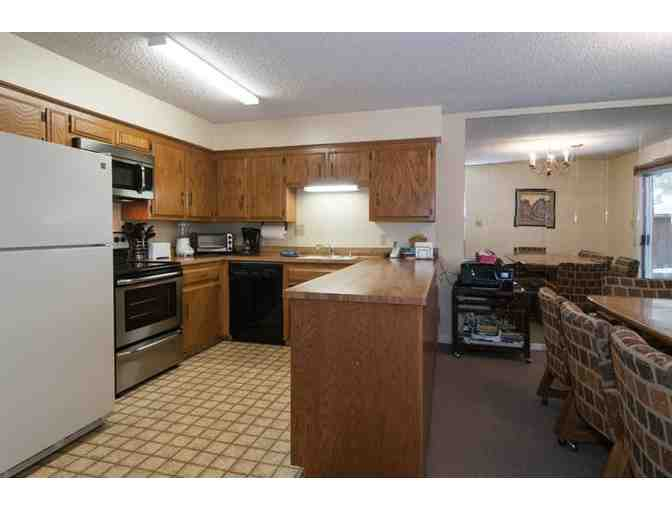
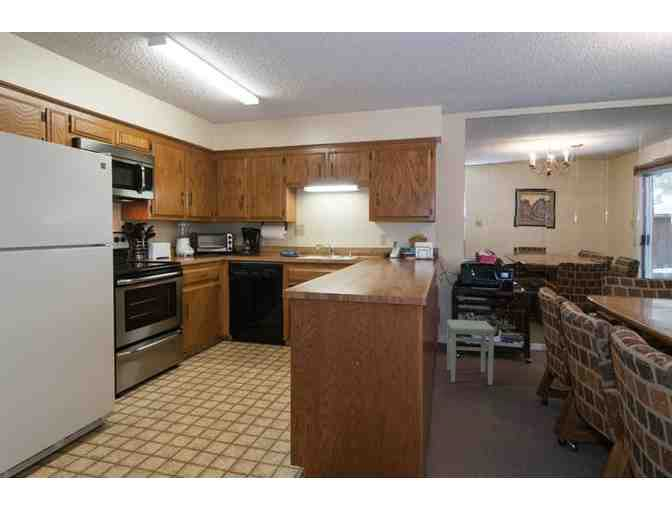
+ stool (468, 350)
